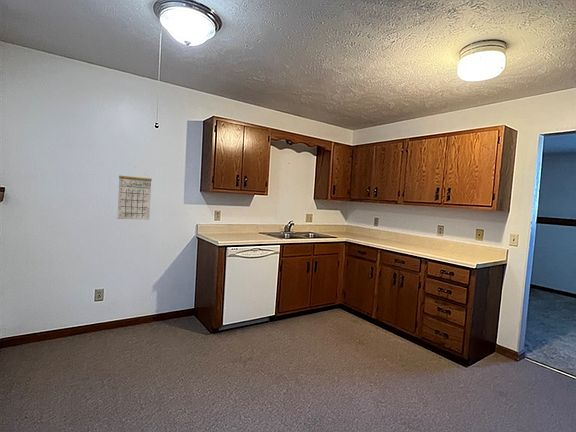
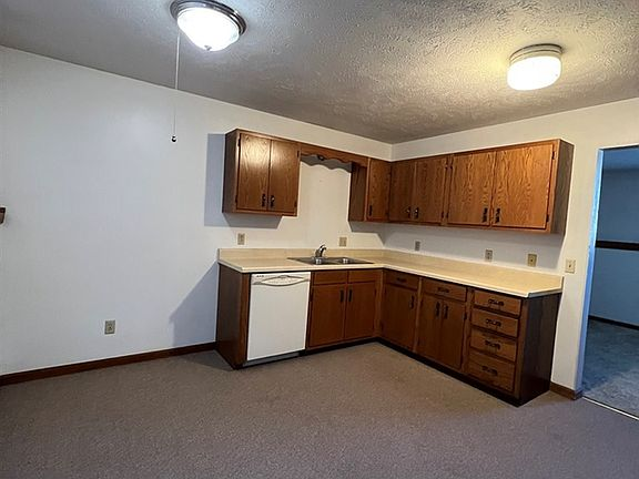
- calendar (135, 193)
